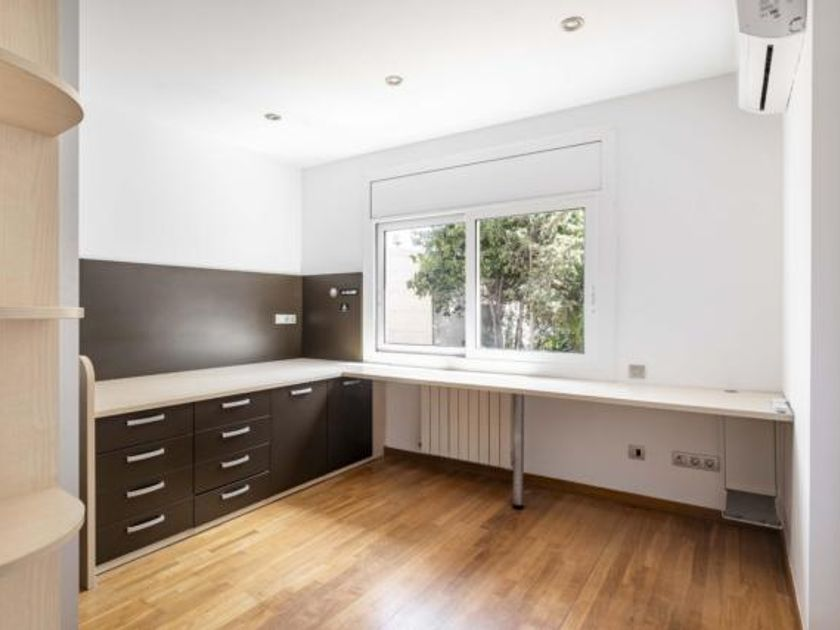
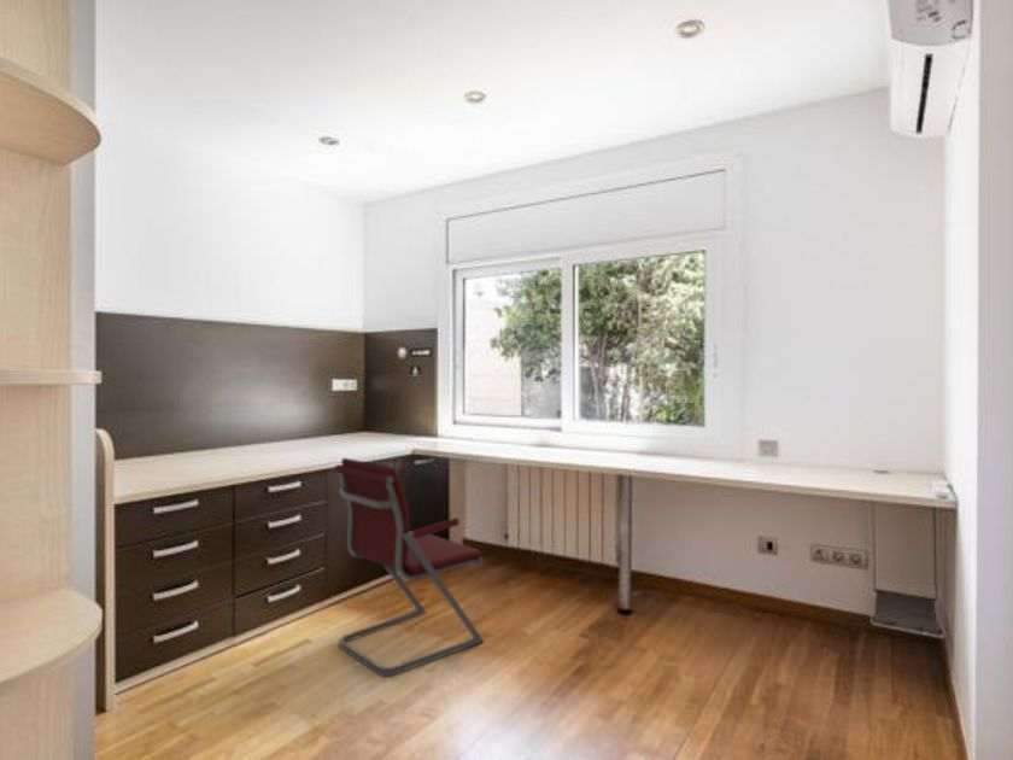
+ office chair (409, 549)
